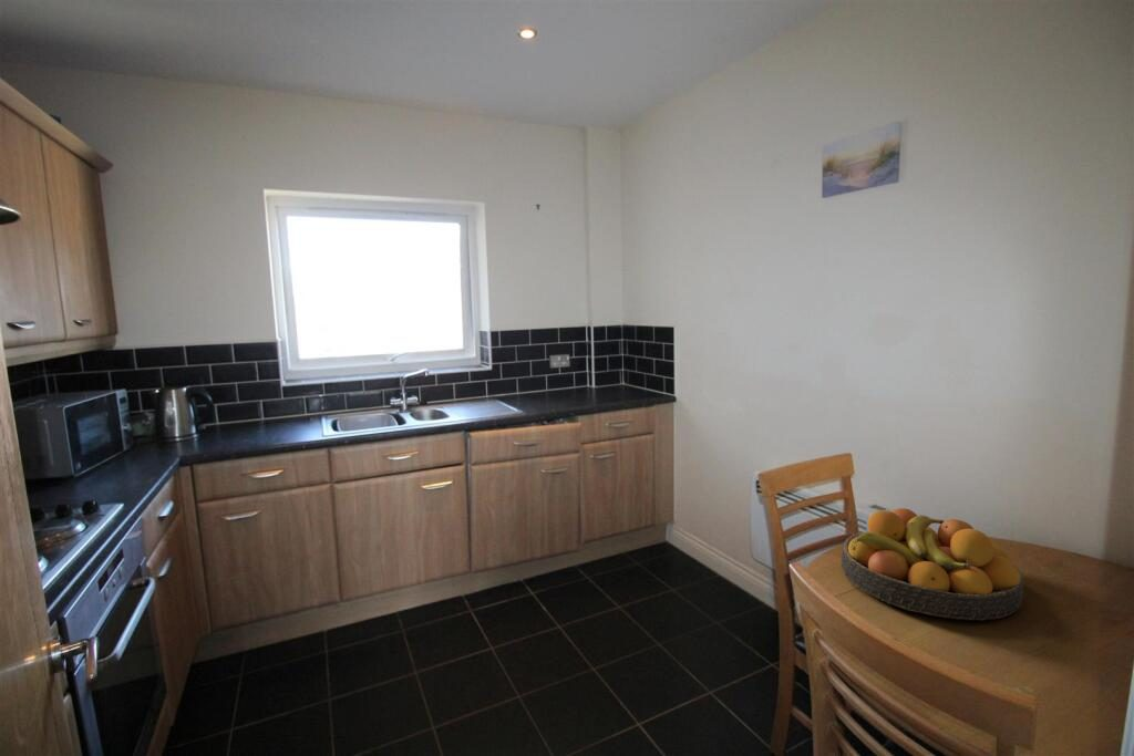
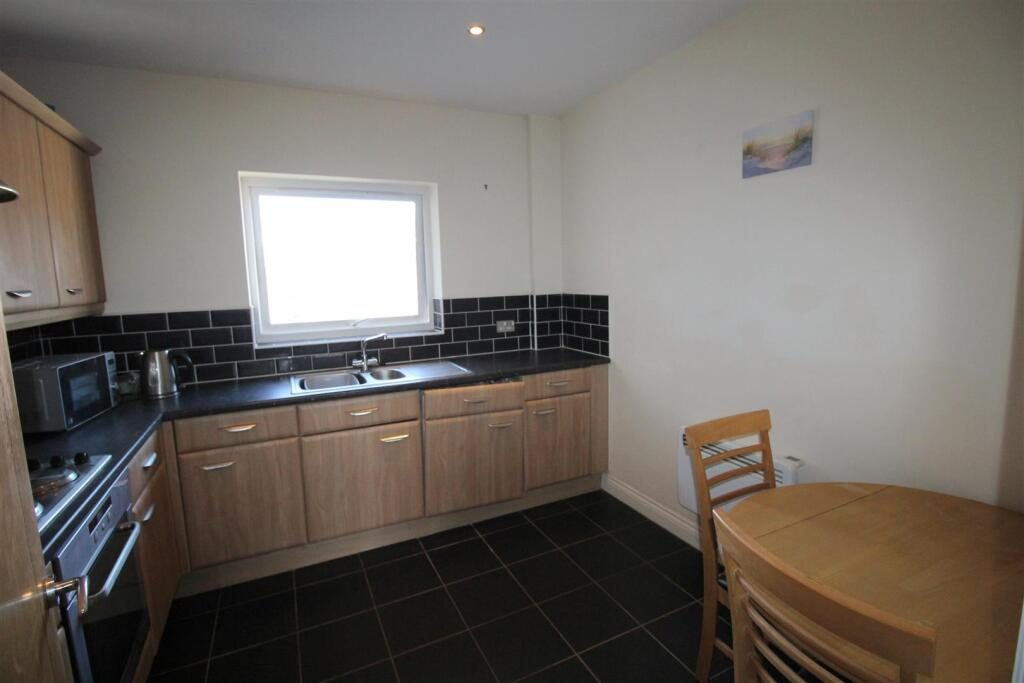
- fruit bowl (926, 548)
